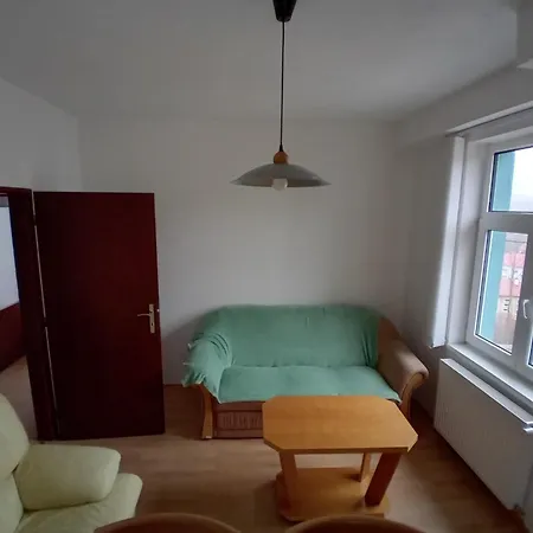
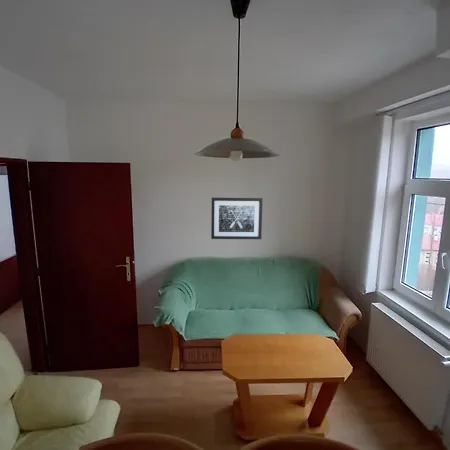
+ wall art (236, 218)
